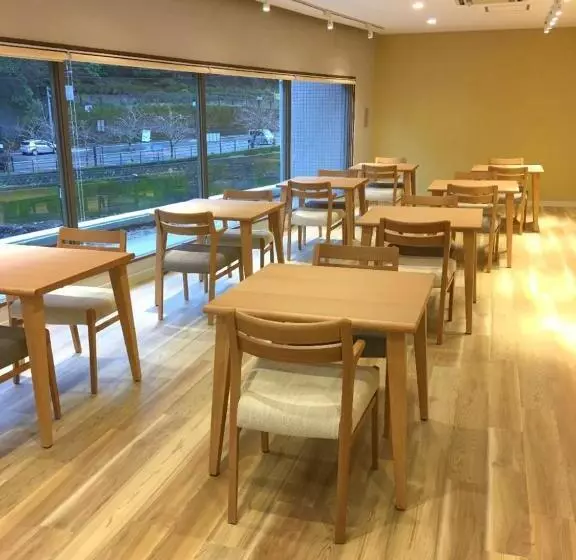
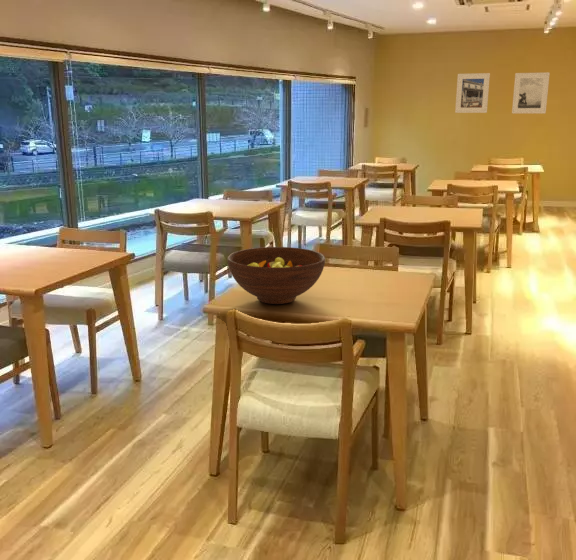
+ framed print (530, 93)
+ fruit bowl (276, 278)
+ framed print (472, 93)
